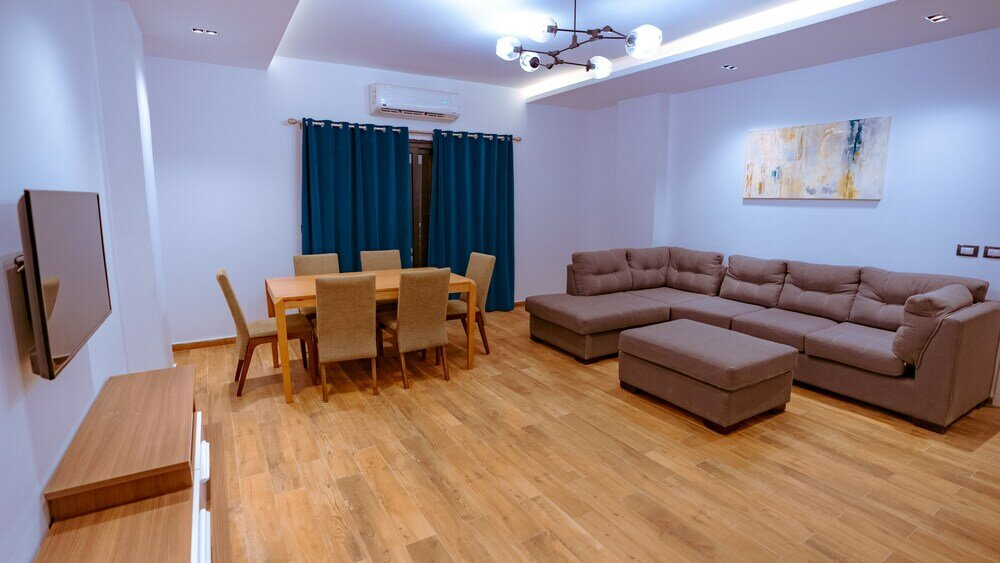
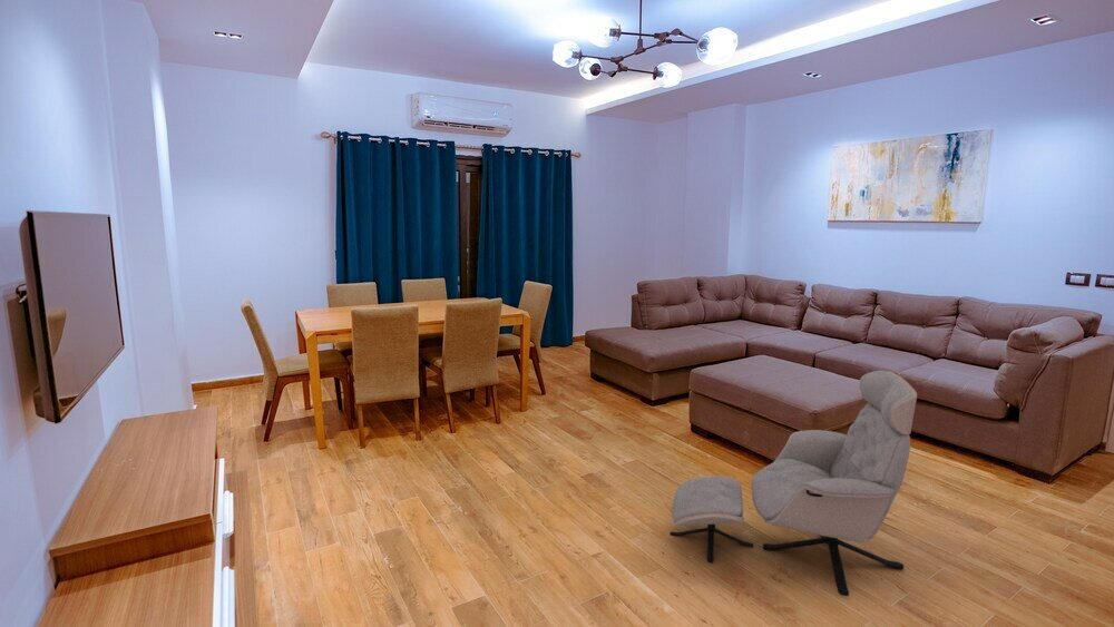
+ armchair (784, 462)
